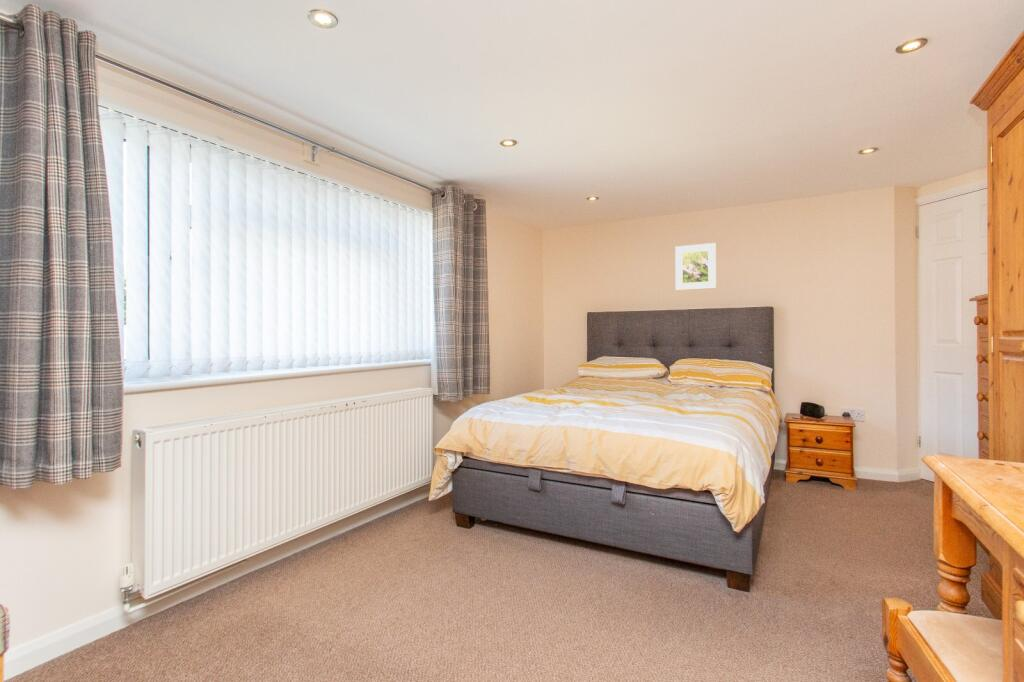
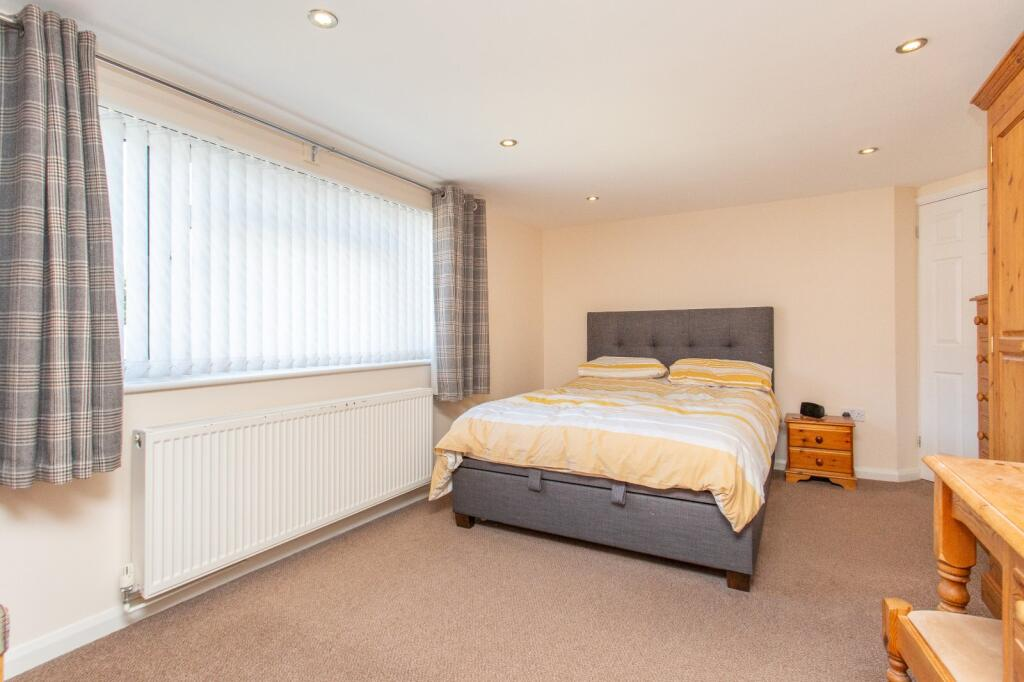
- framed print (695, 267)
